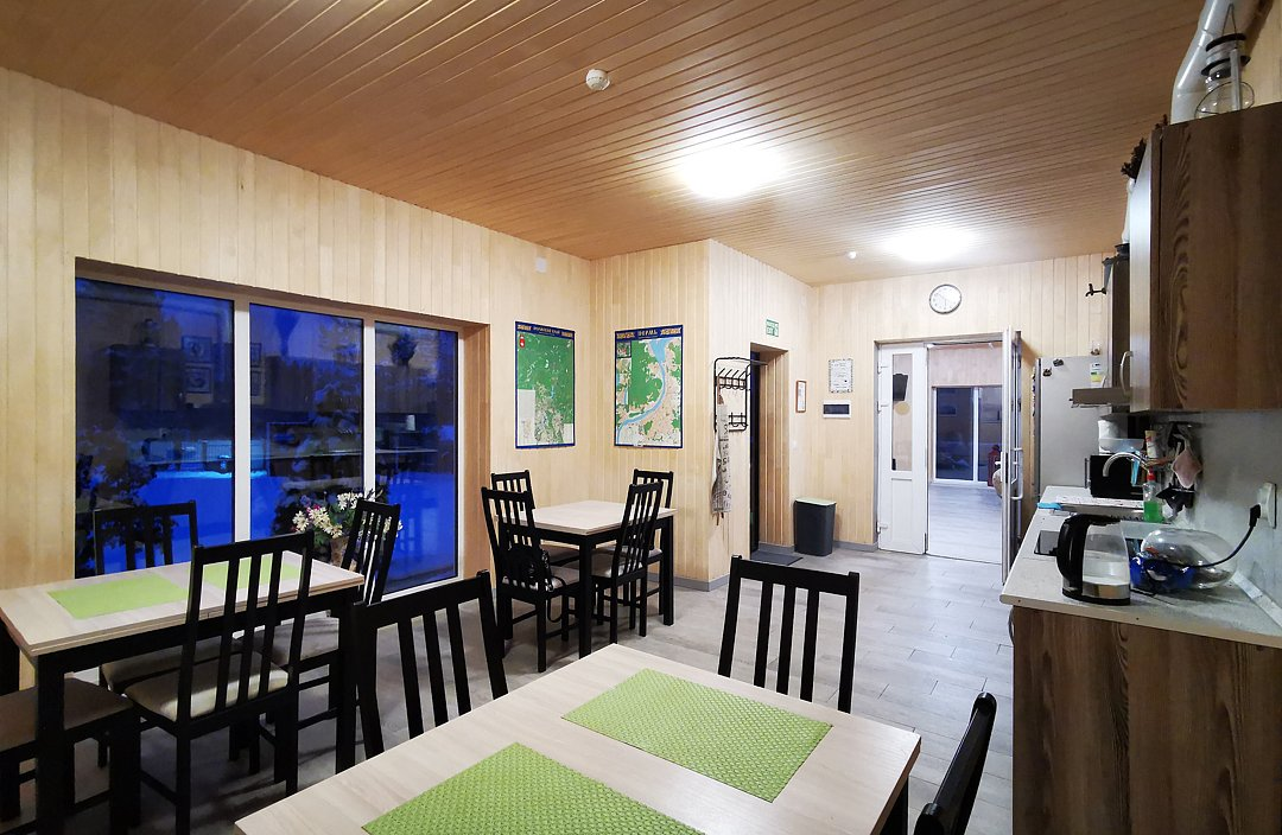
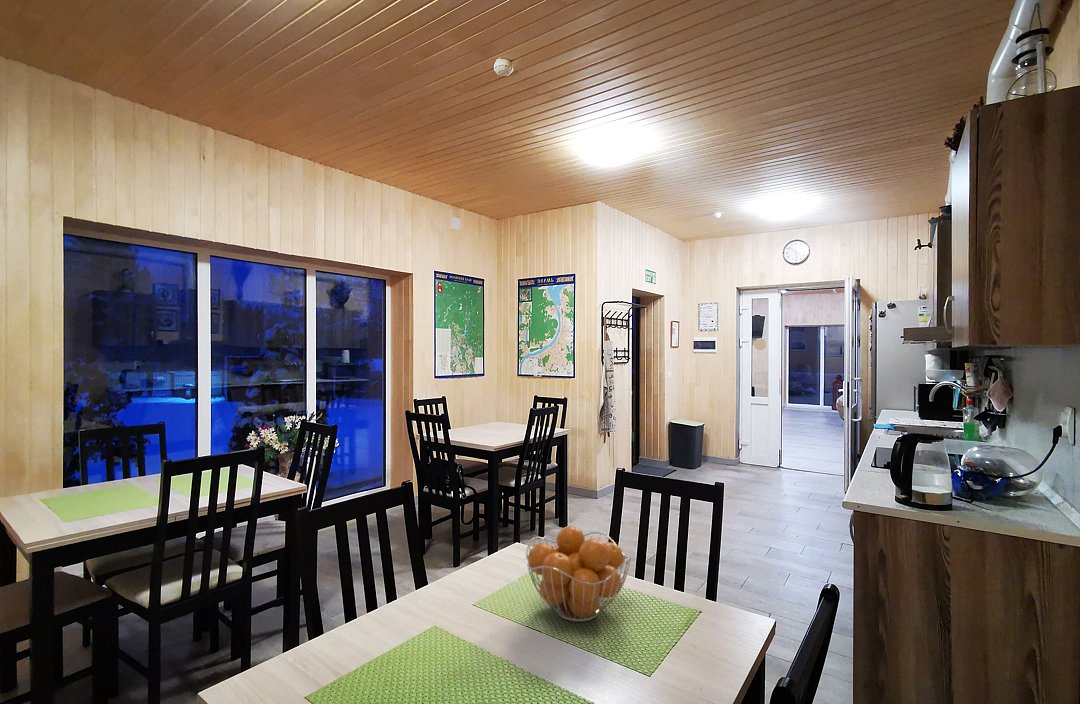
+ fruit basket (577, 571)
